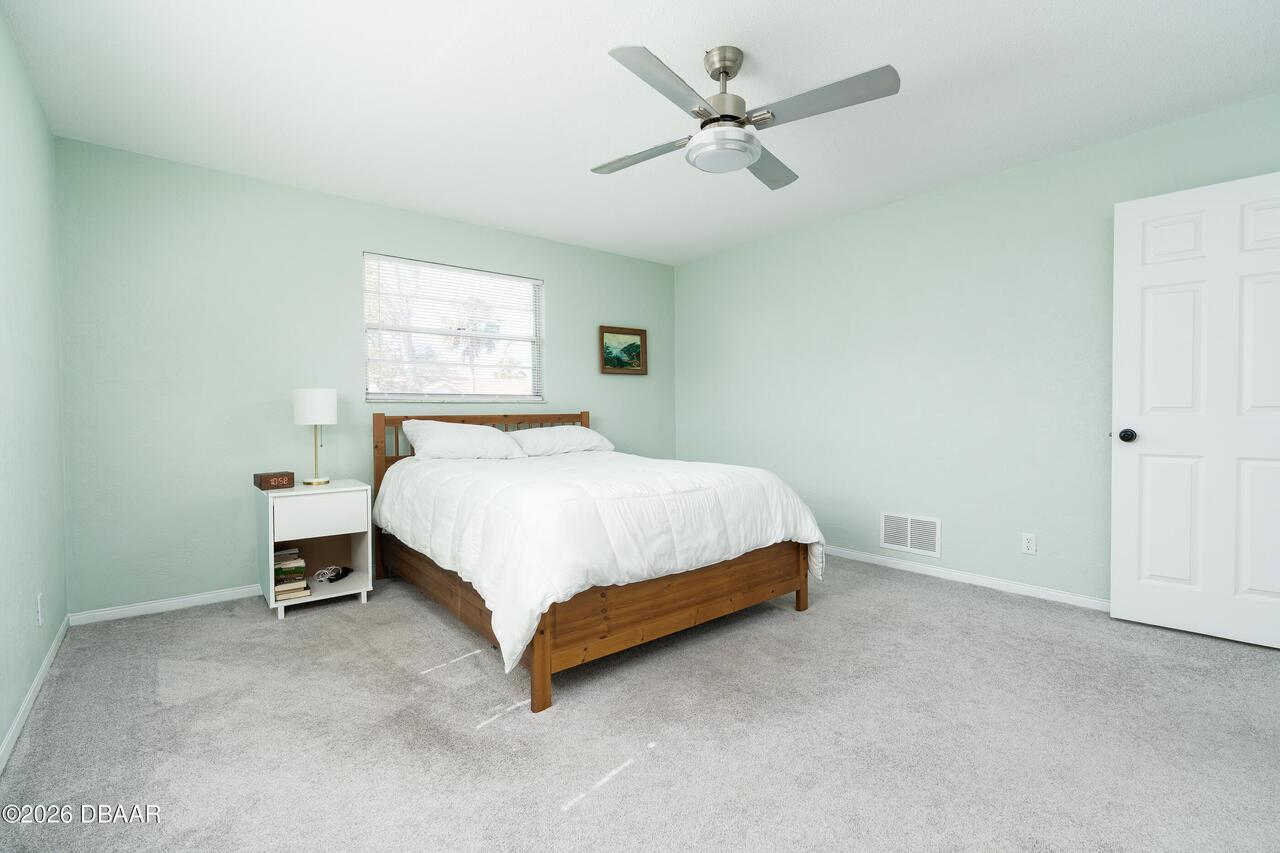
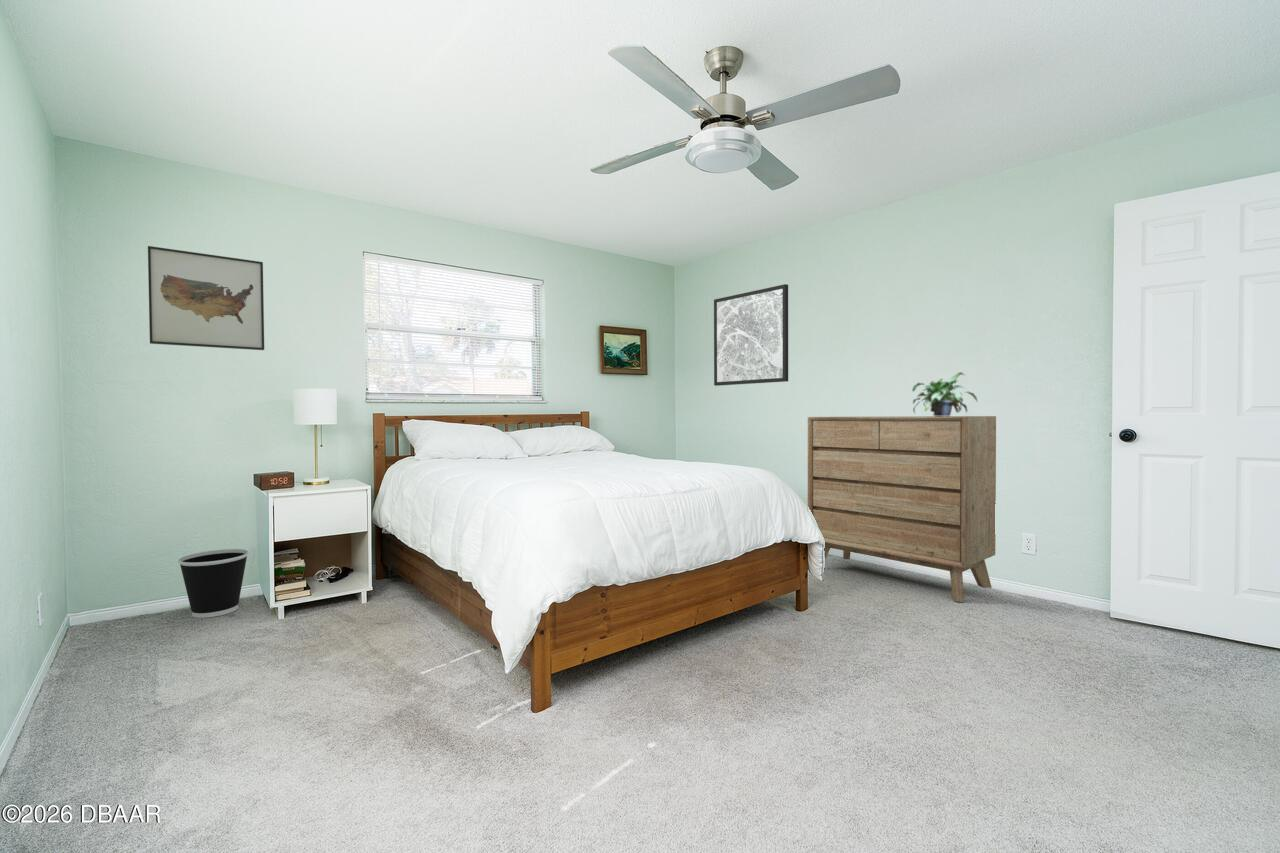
+ dresser (895, 496)
+ potted plant (944, 394)
+ wall art (748, 338)
+ wastebasket (214, 583)
+ wall art (208, 301)
